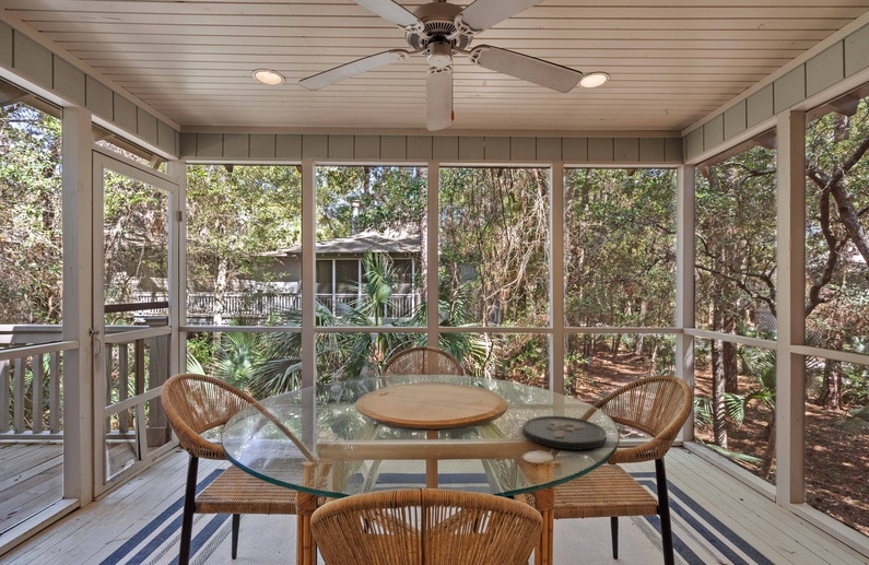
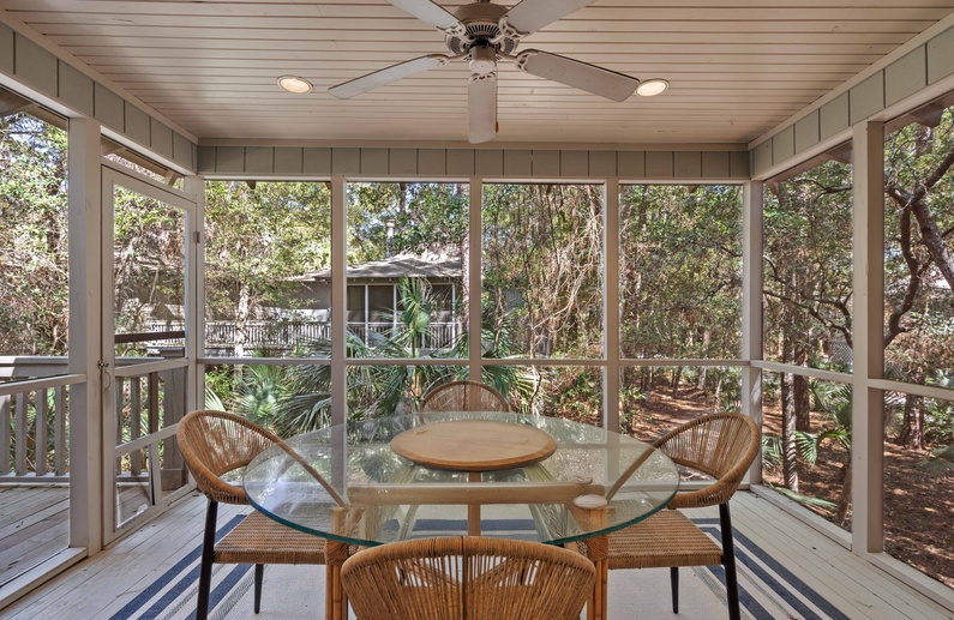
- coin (563, 431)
